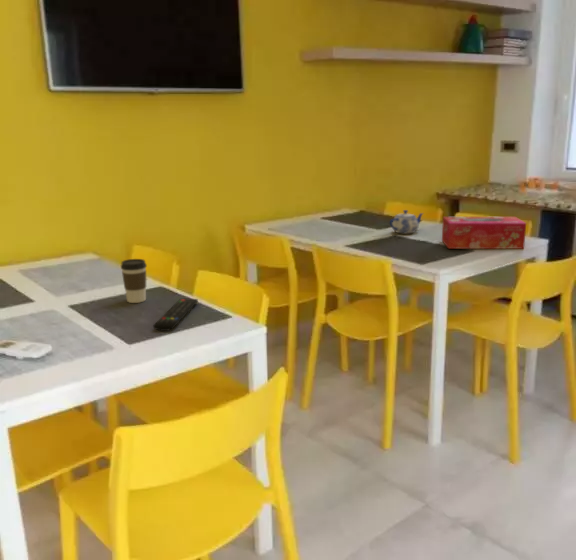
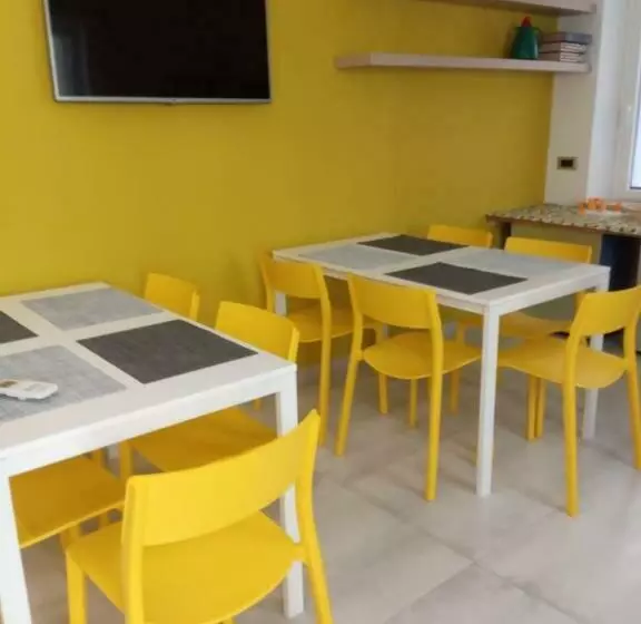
- coffee cup (134, 280)
- teapot (406, 221)
- tissue box (482, 232)
- remote control (177, 313)
